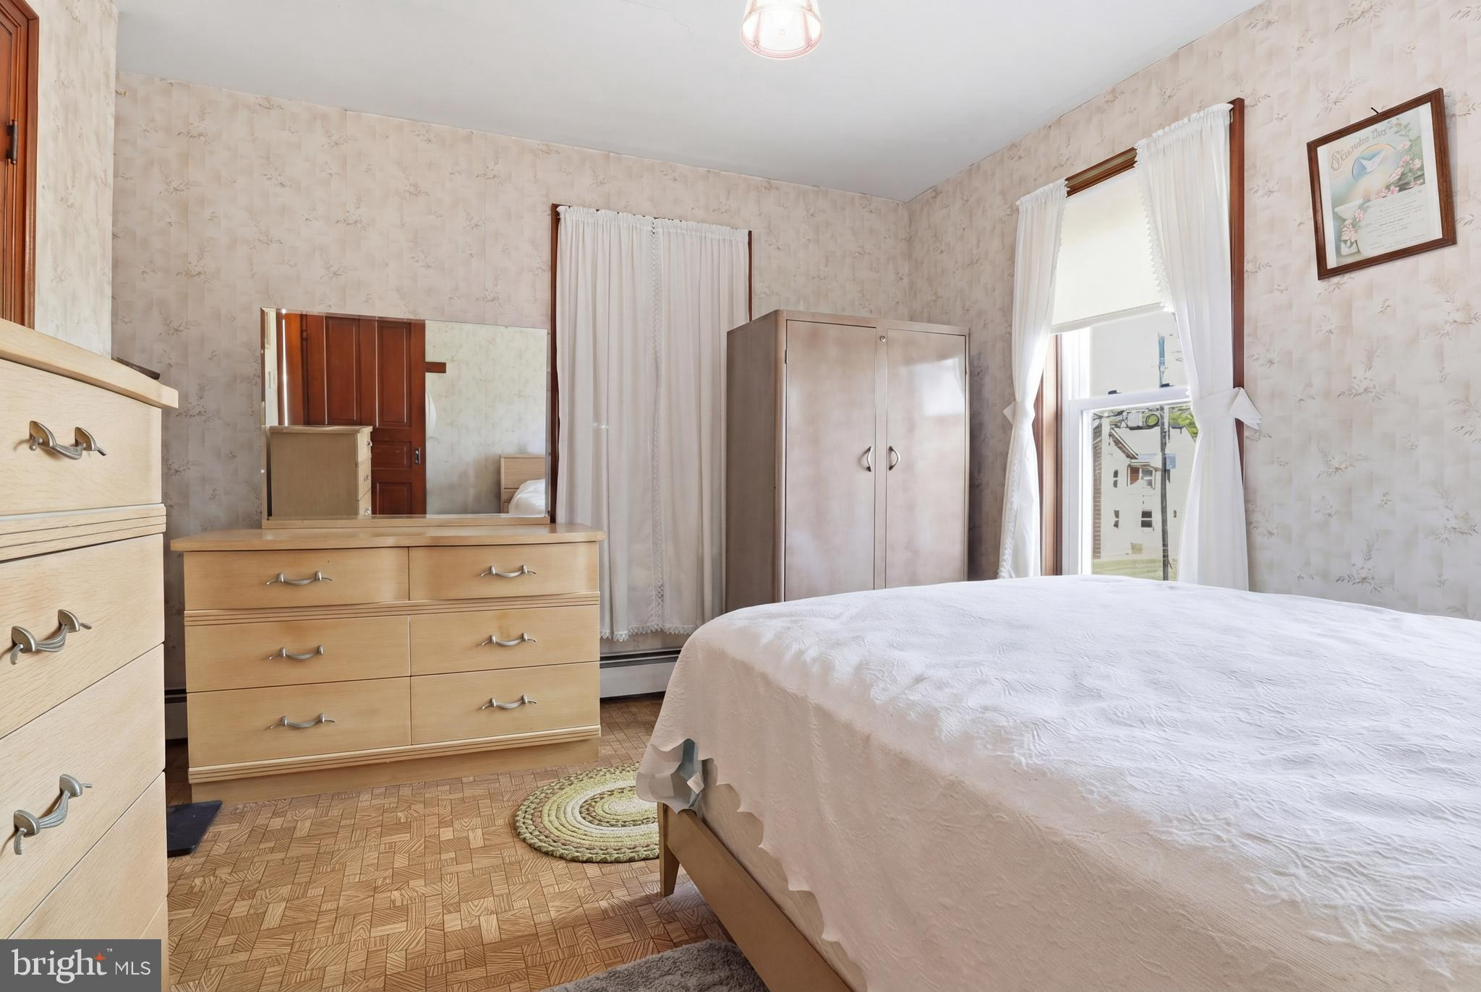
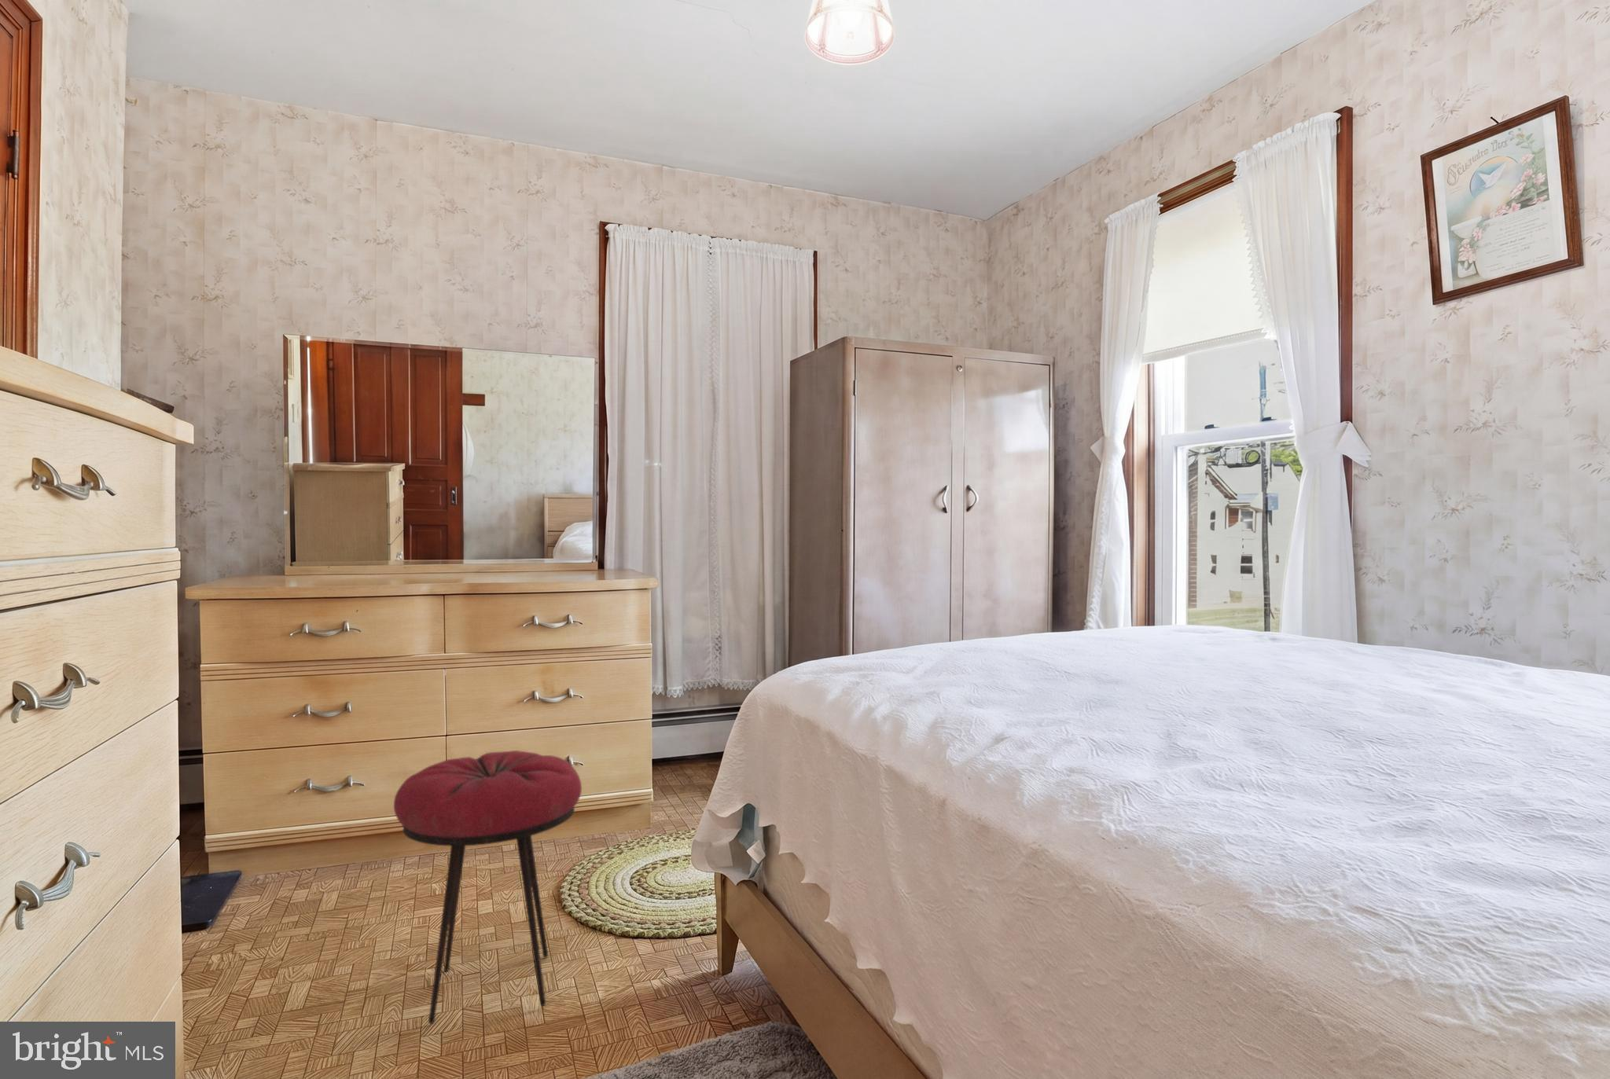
+ stool (520, 868)
